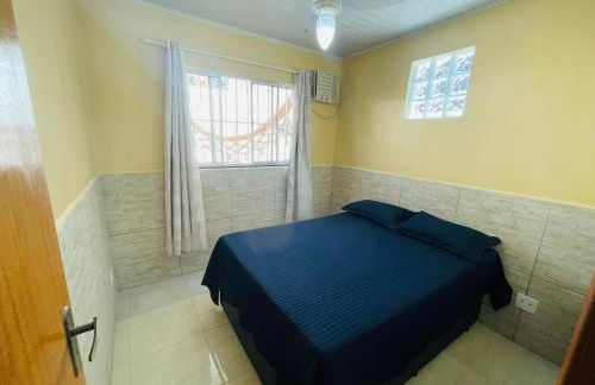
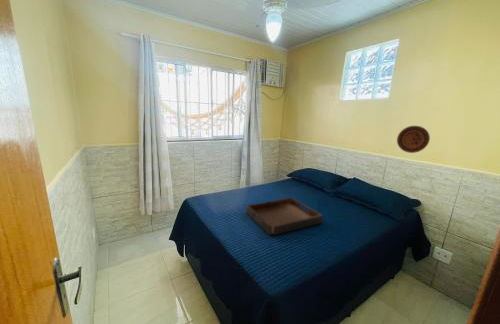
+ decorative plate (412, 139)
+ serving tray (282, 213)
